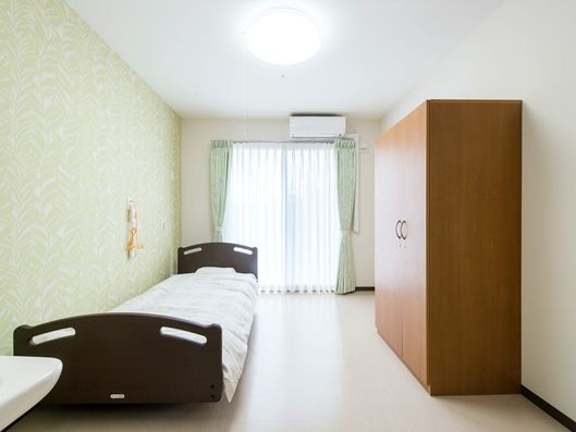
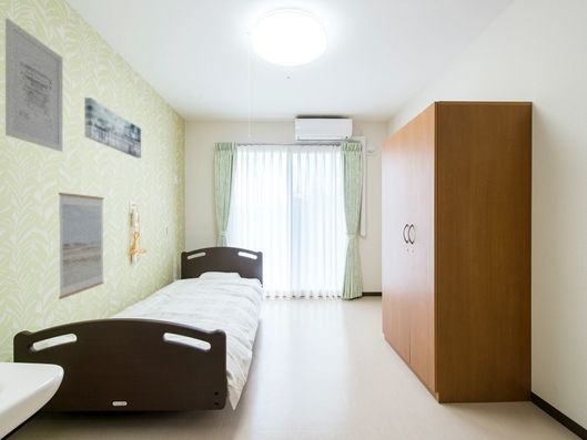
+ wall art (117, 132)
+ wall art (83, 243)
+ wall art (37, 92)
